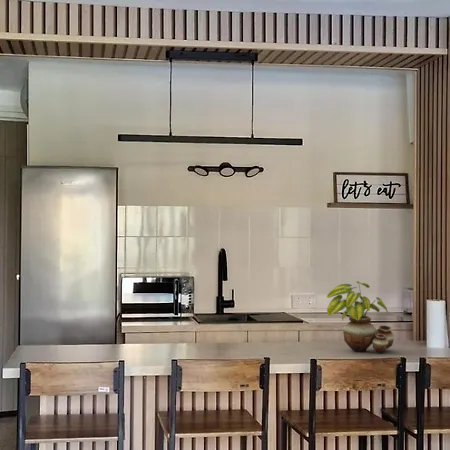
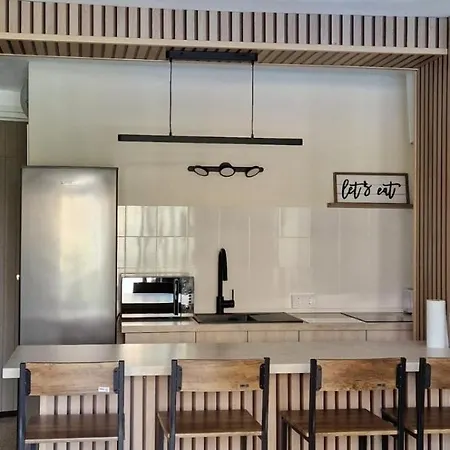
- potted plant (362, 316)
